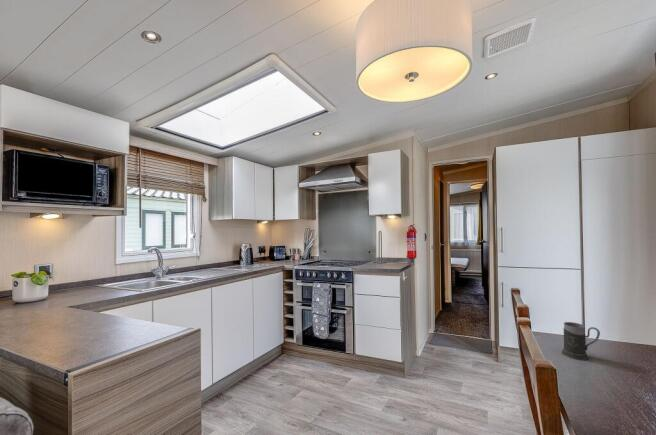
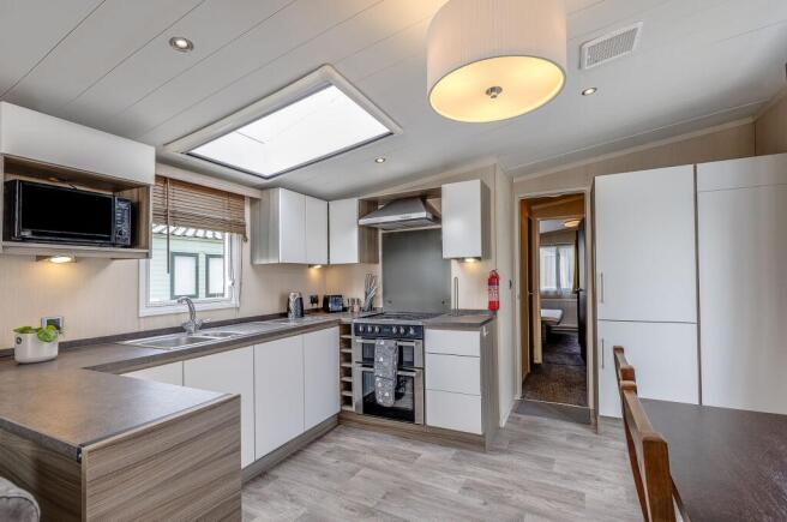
- mug (580, 340)
